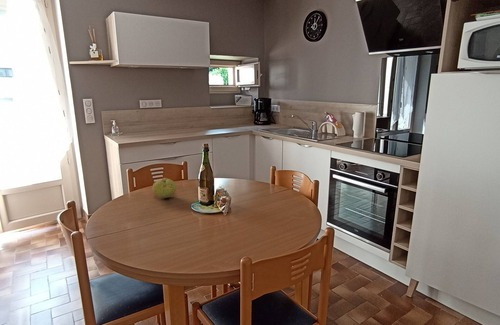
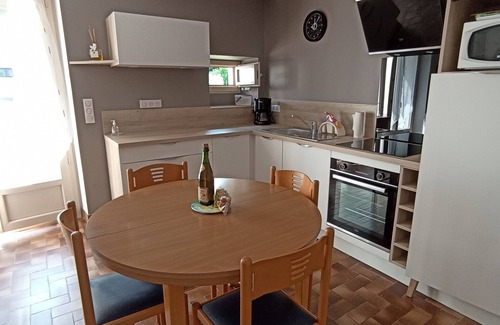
- fruit (164, 188)
